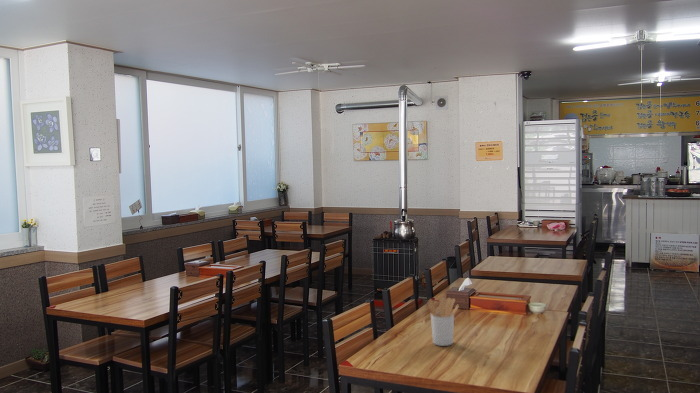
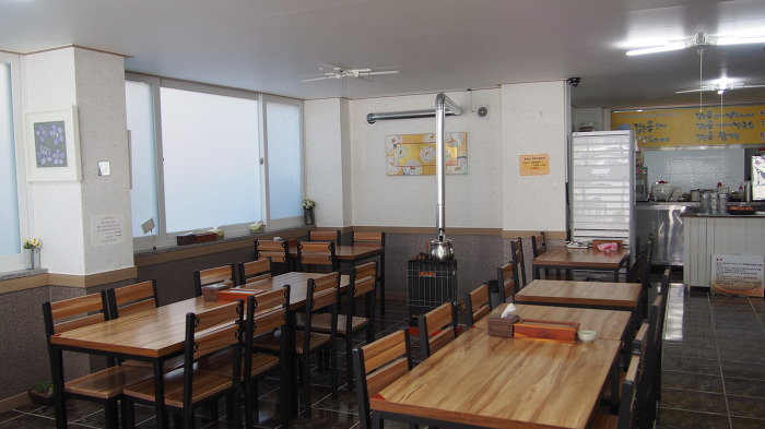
- utensil holder (444, 320)
